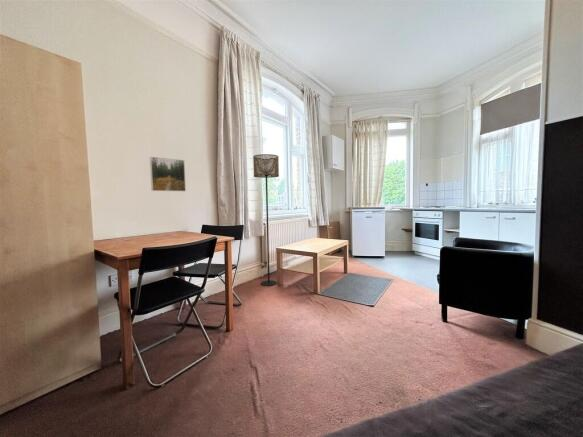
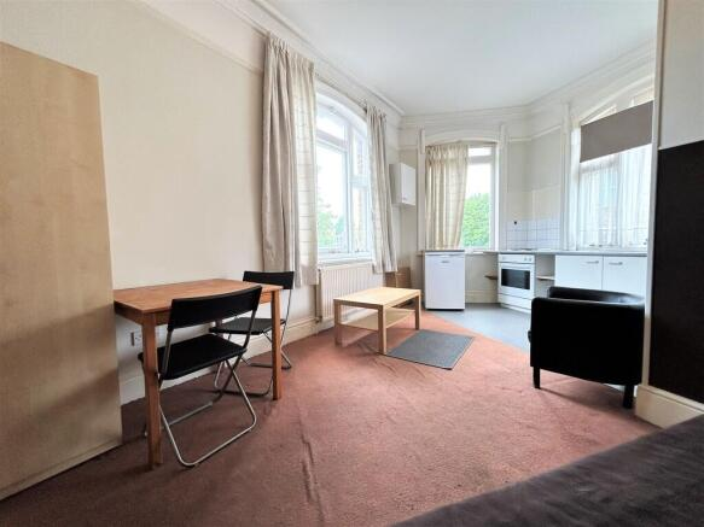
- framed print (168, 174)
- floor lamp (267, 220)
